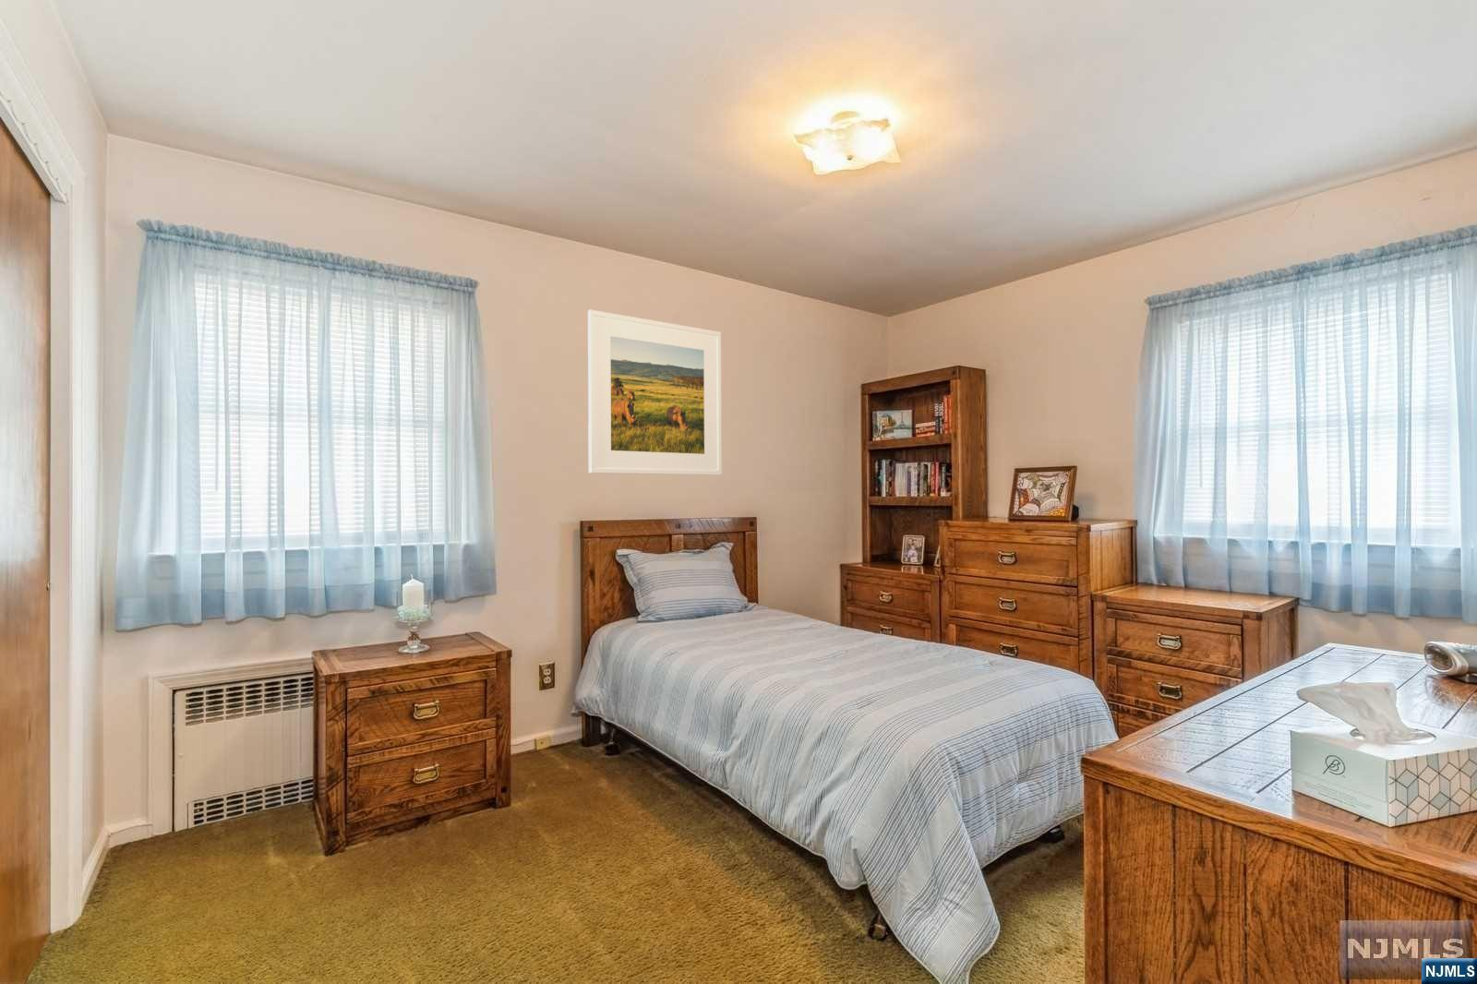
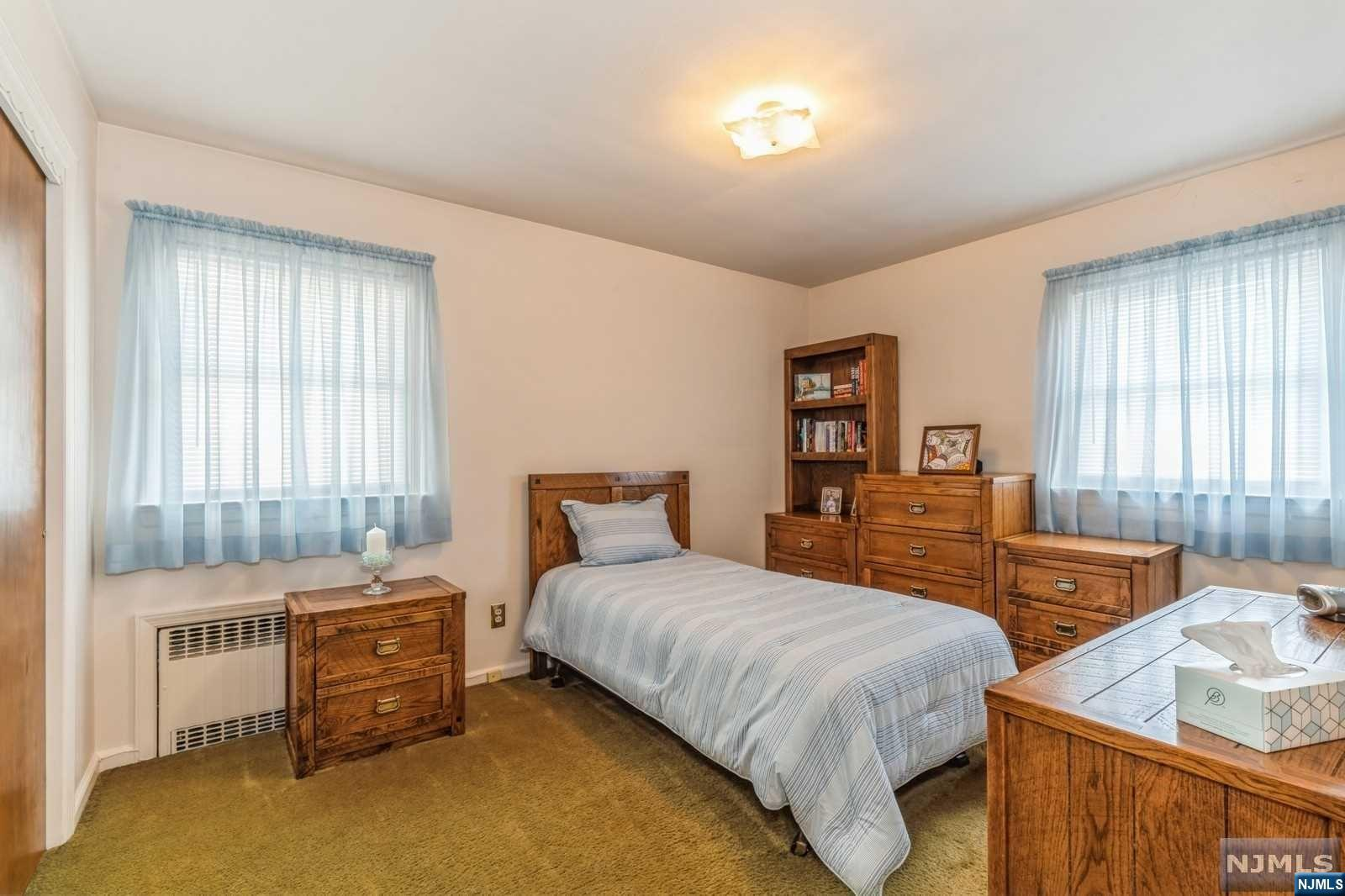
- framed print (658, 398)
